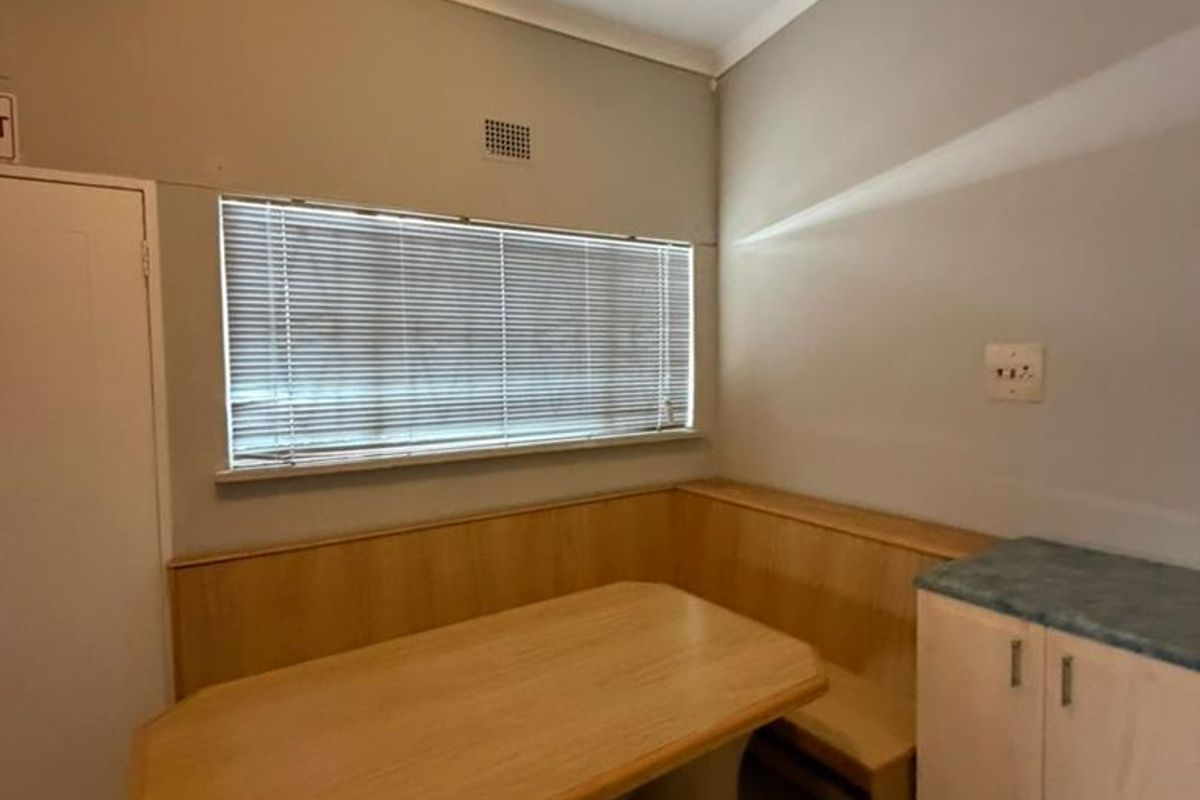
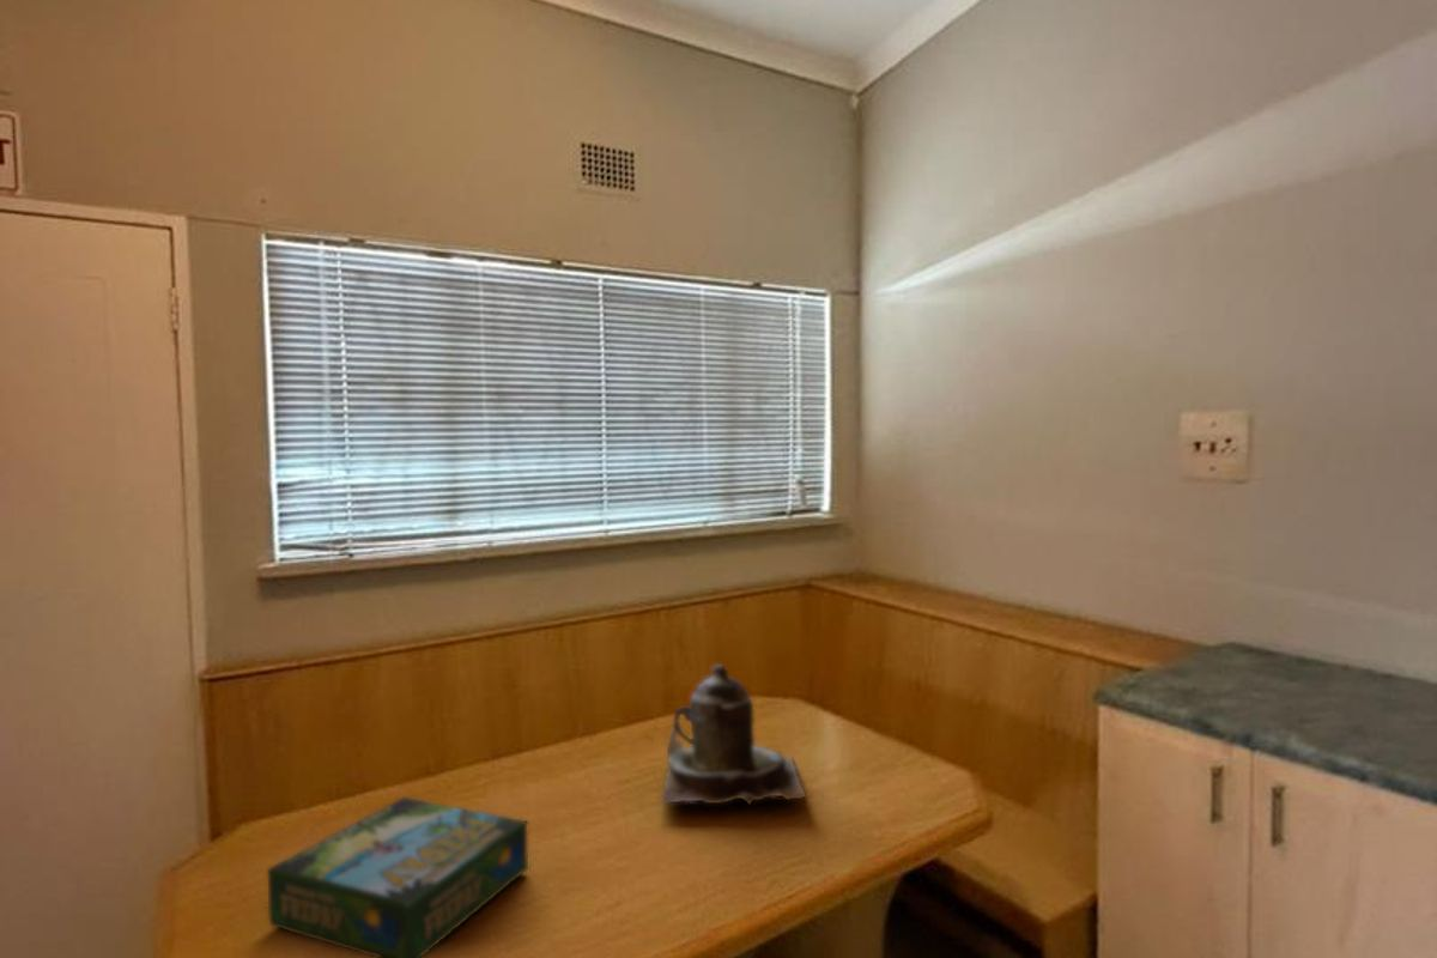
+ board game (405, 869)
+ teapot (730, 726)
